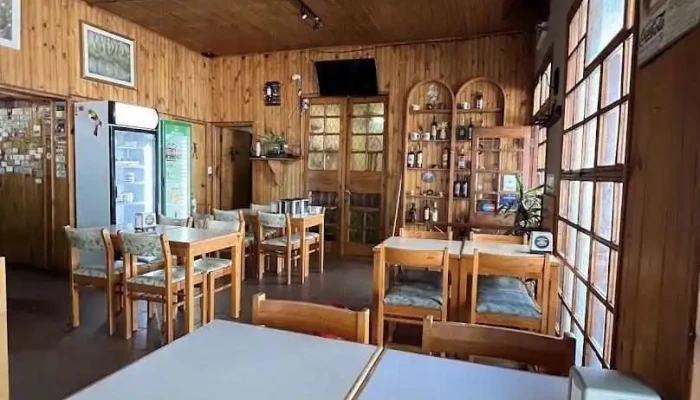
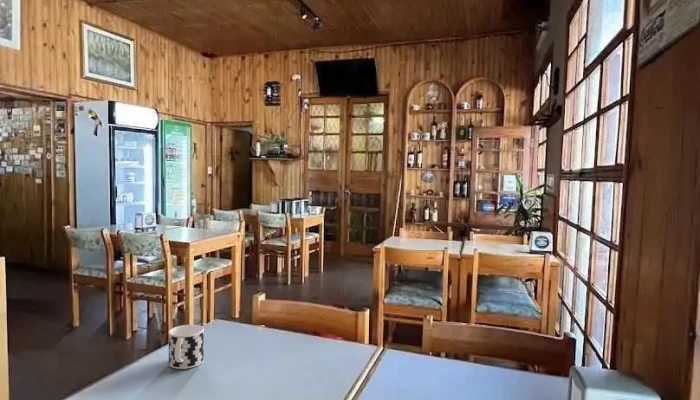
+ cup (184, 348)
